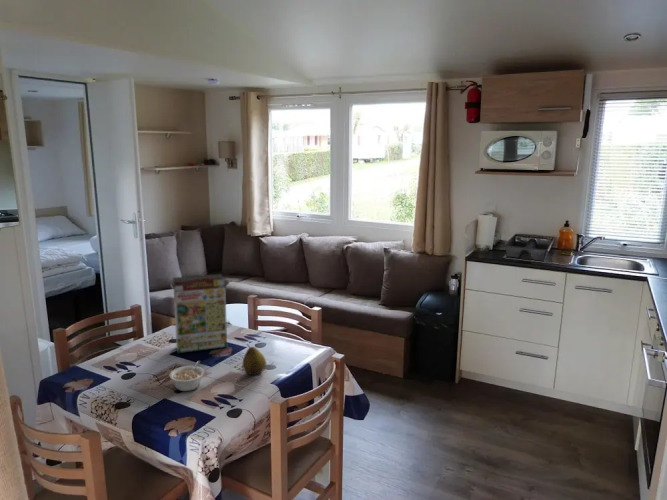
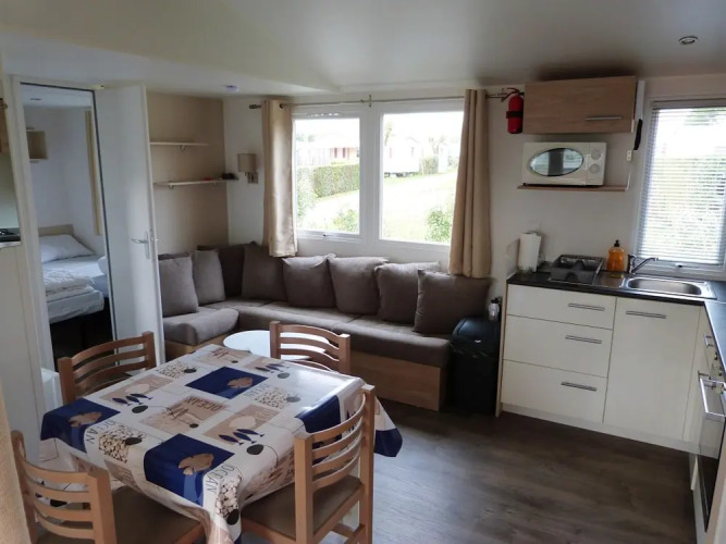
- legume (187, 377)
- cereal box (201, 311)
- fruit (254, 357)
